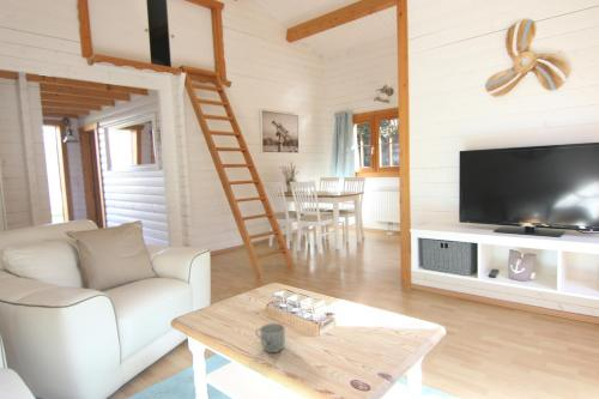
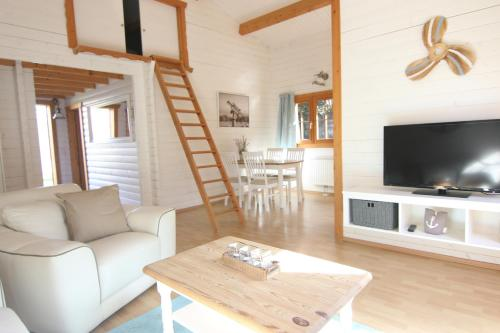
- mug (270, 337)
